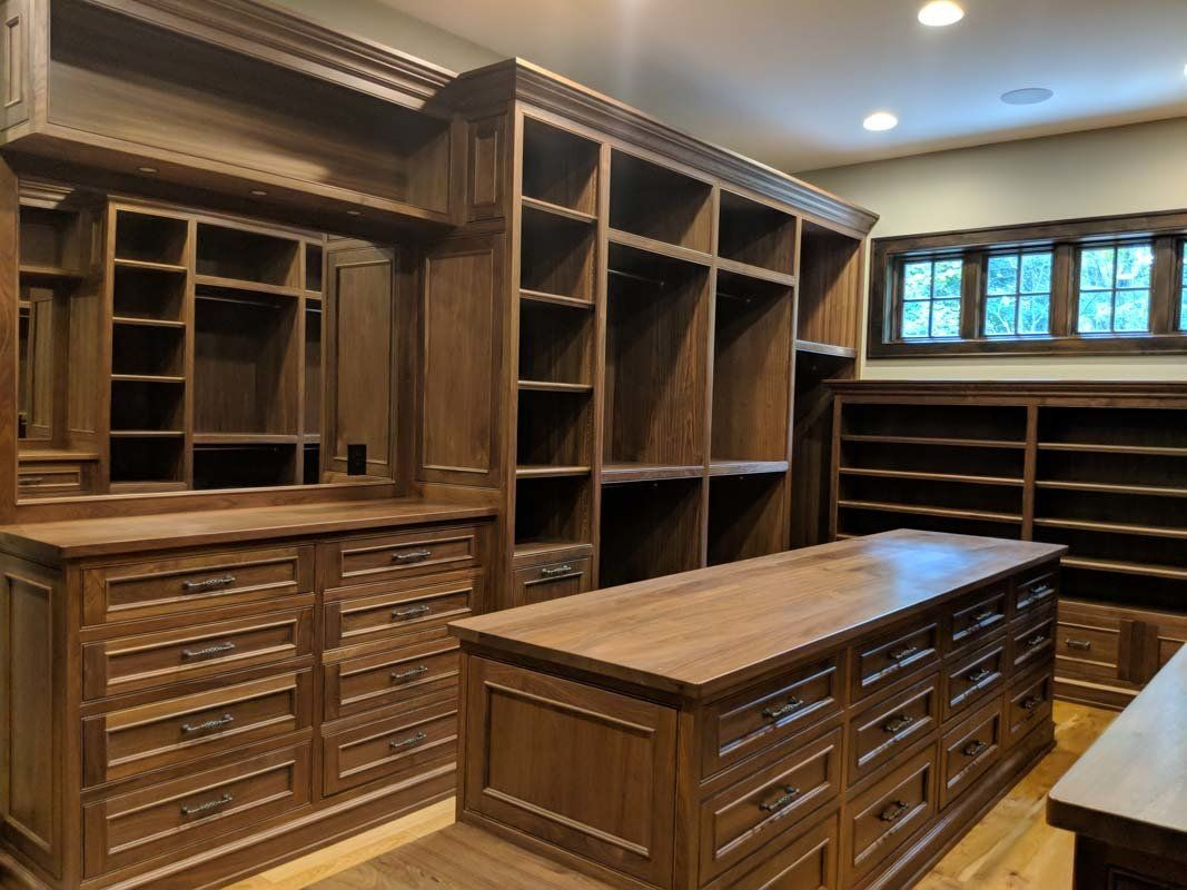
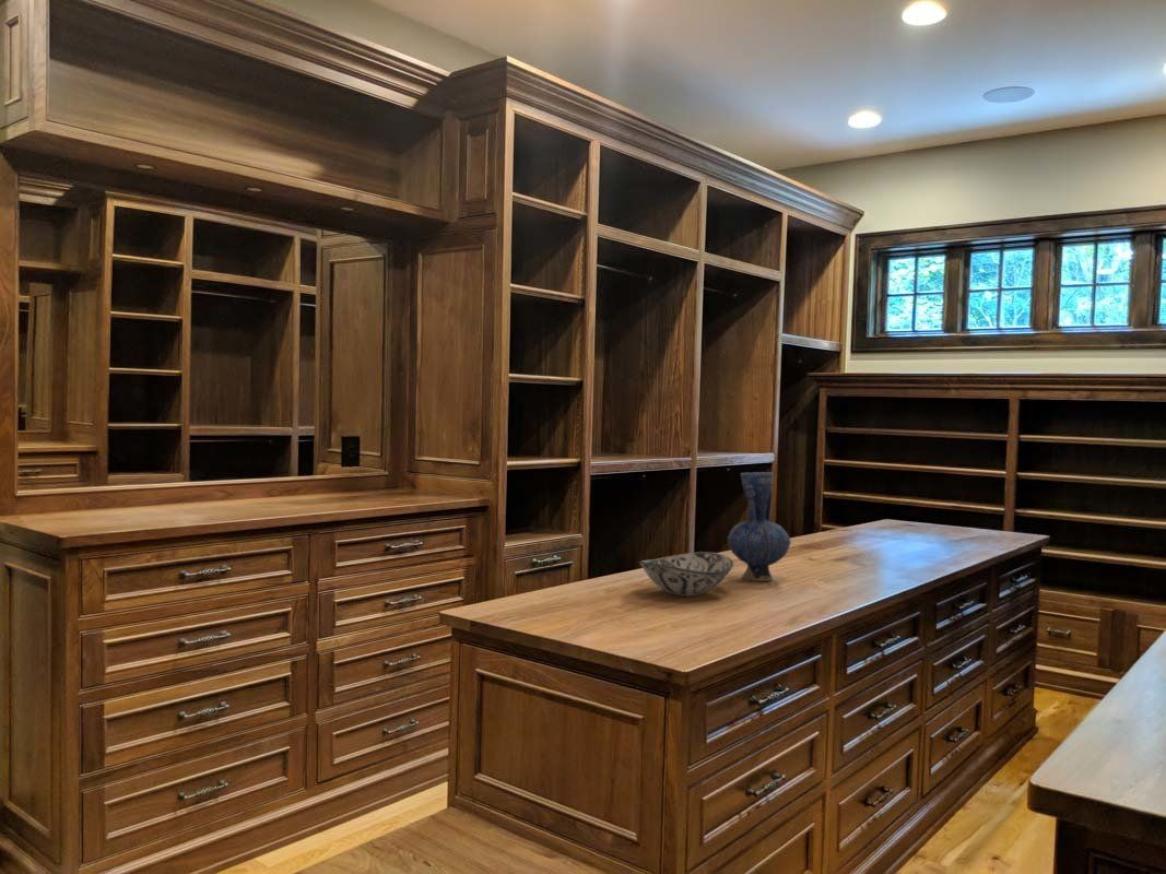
+ vase (759, 525)
+ decorative bowl (686, 575)
